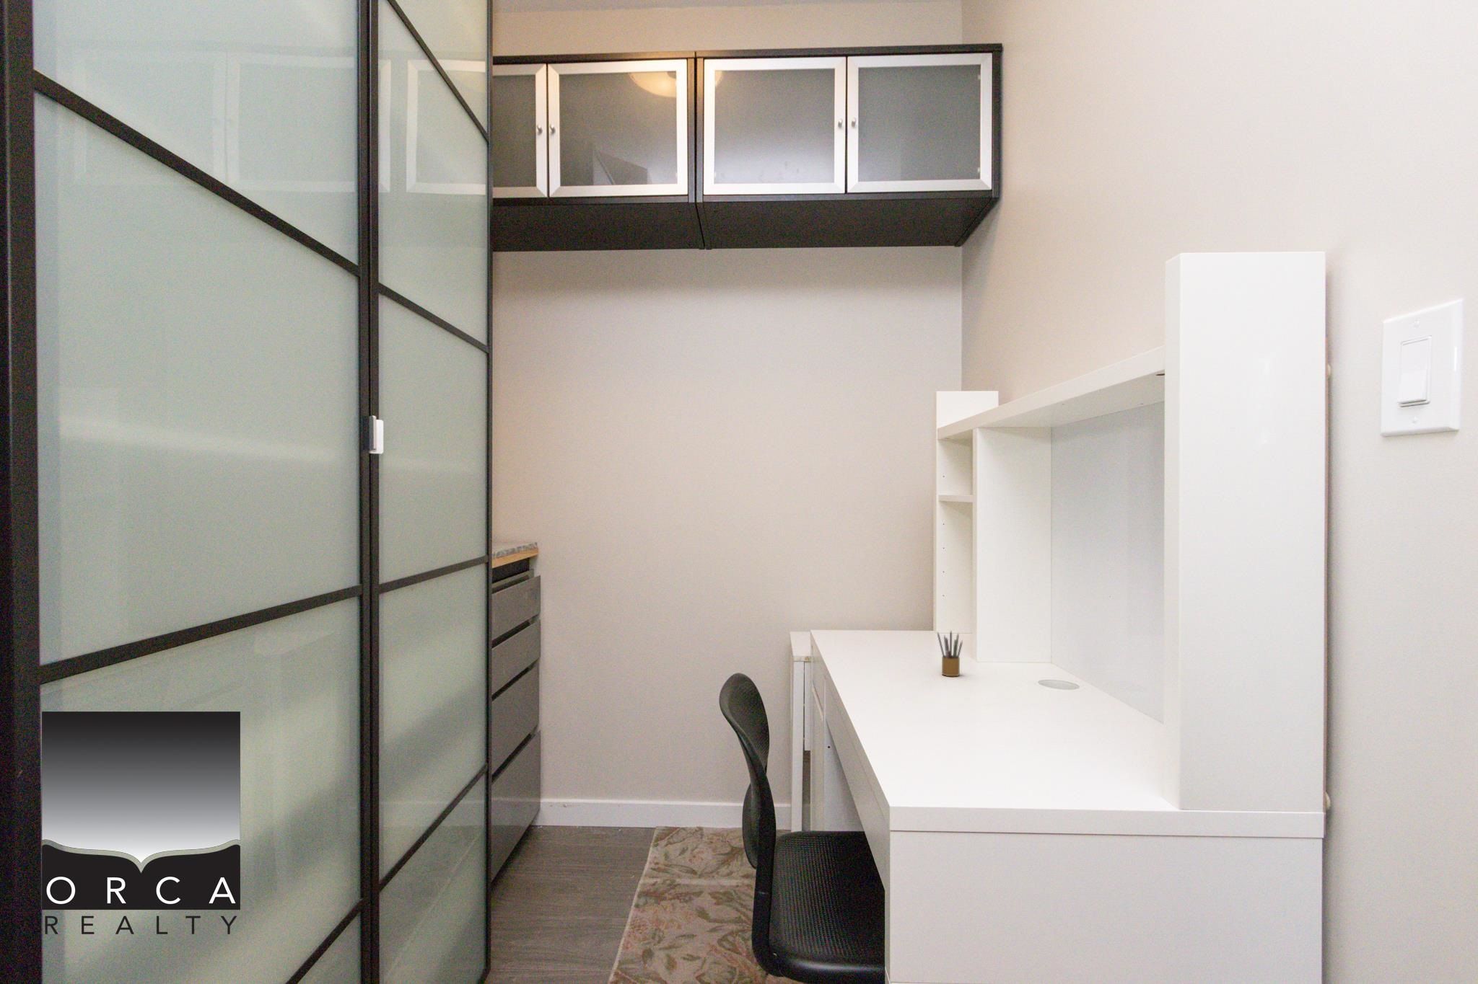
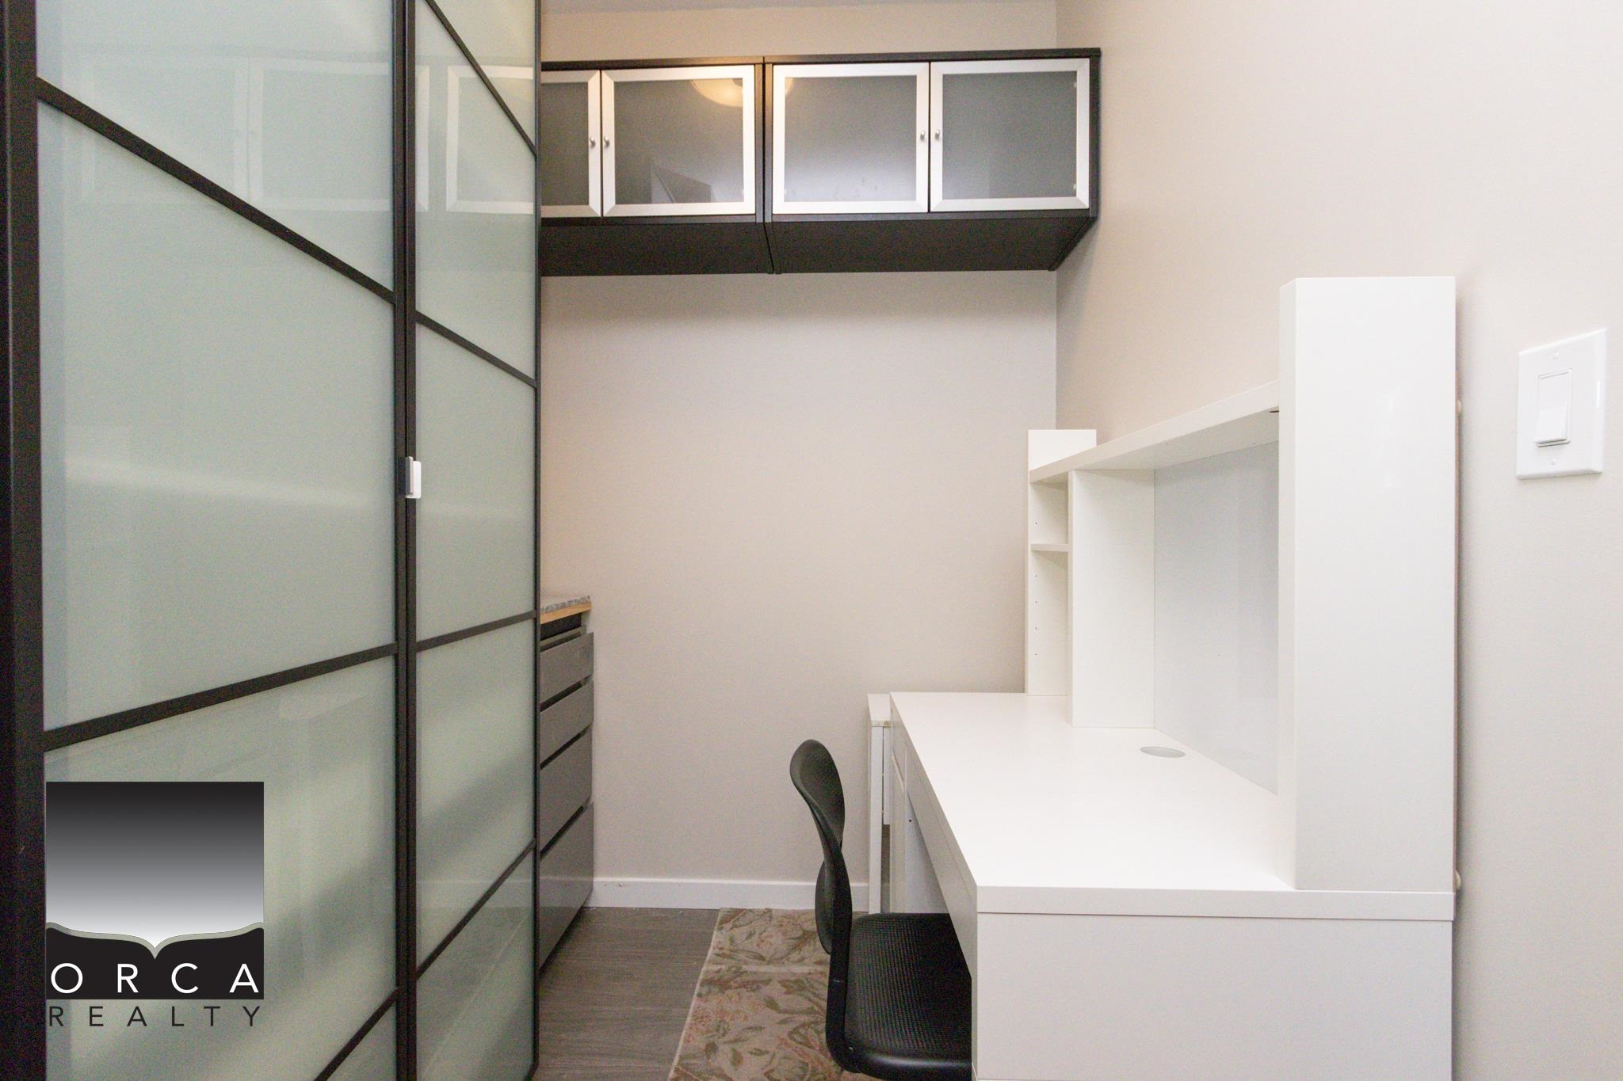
- pencil box (949, 652)
